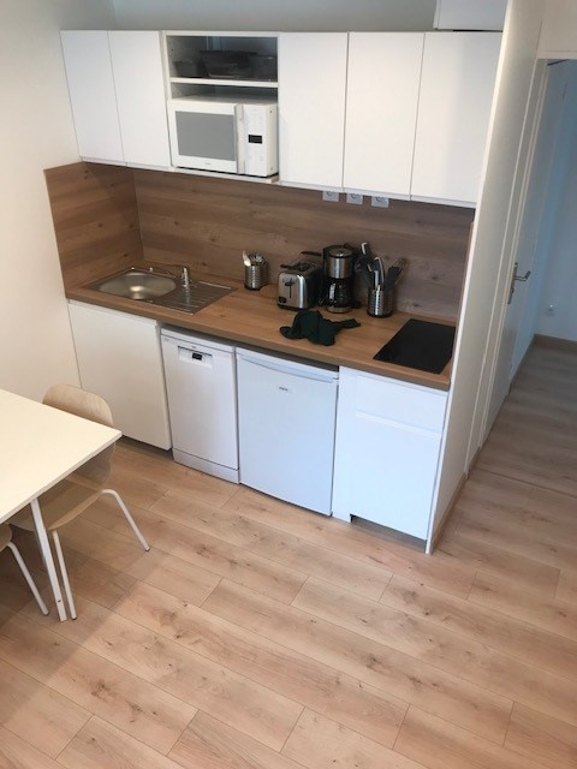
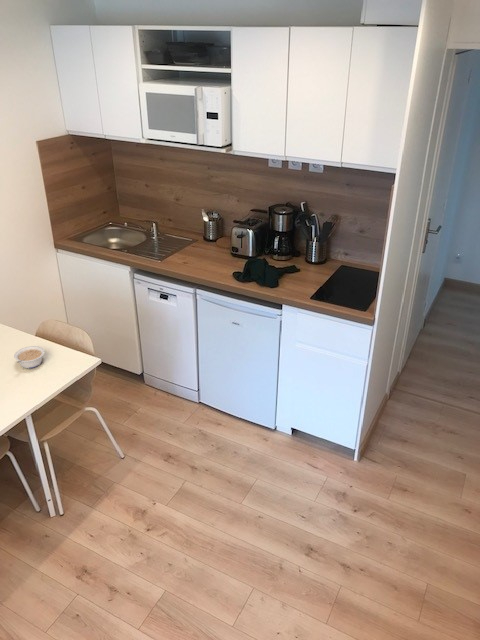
+ legume (30, 358)
